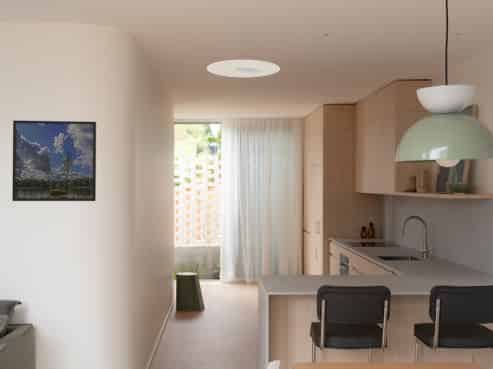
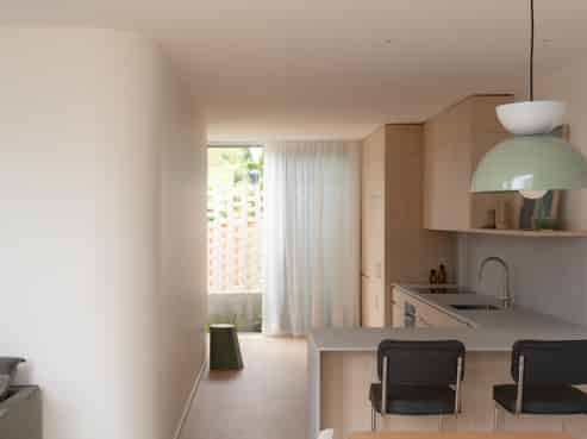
- ceiling light (243, 65)
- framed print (54, 161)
